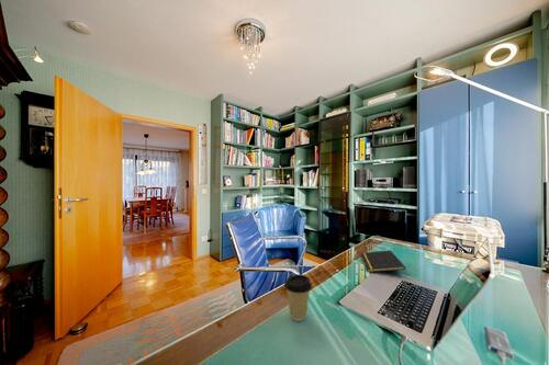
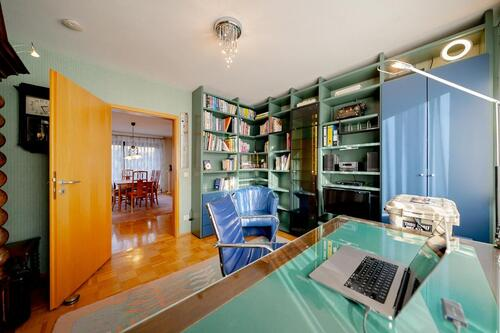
- notepad (380, 260)
- coffee cup (298, 297)
